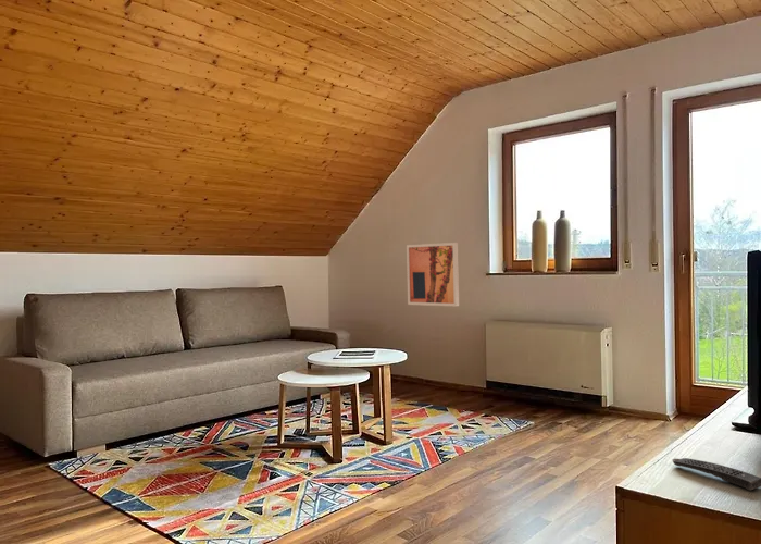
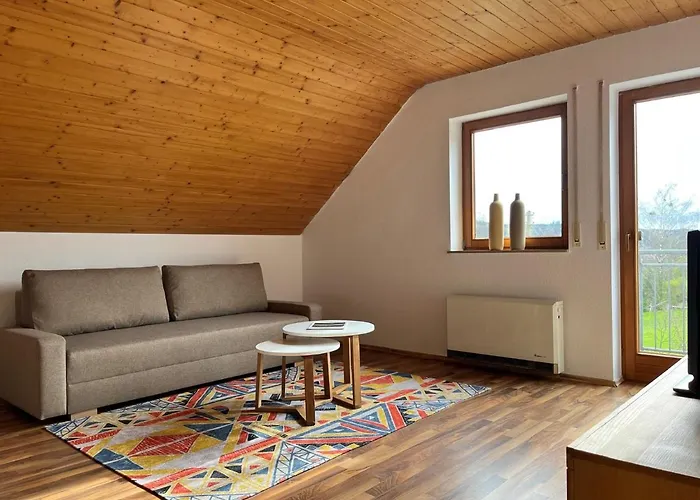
- wall art (432, 274)
- remote control (713, 470)
